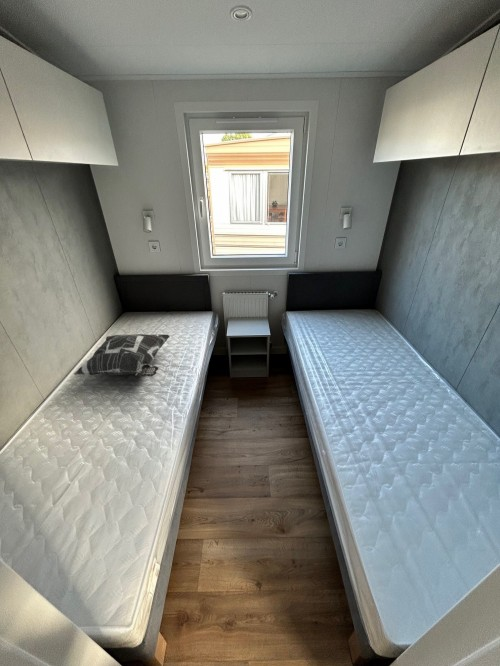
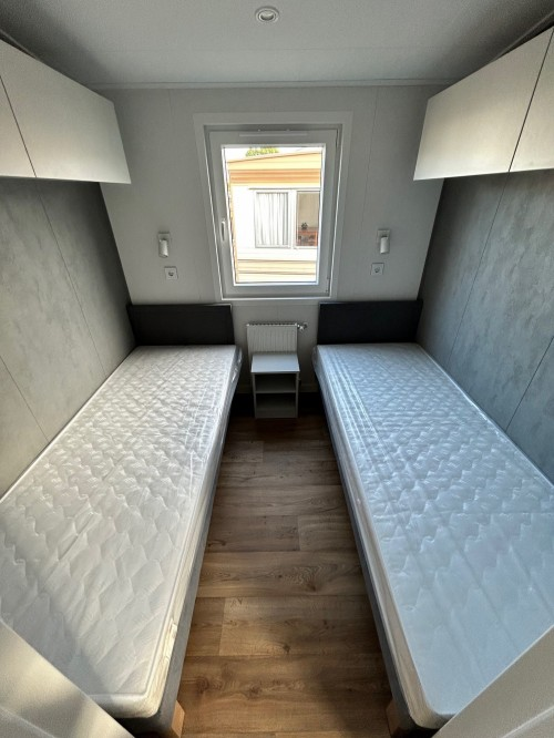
- decorative pillow (128, 354)
